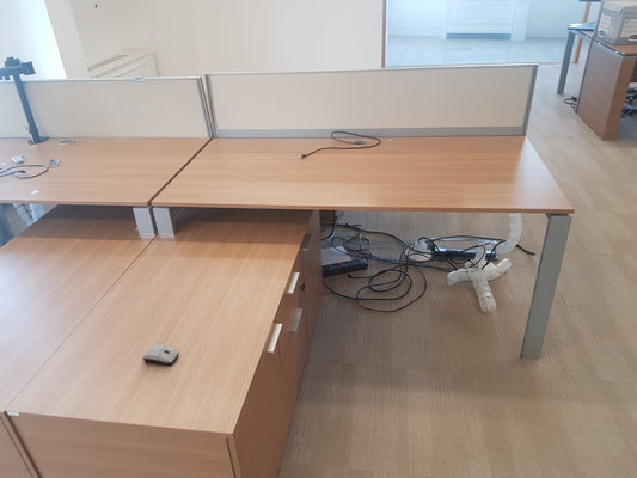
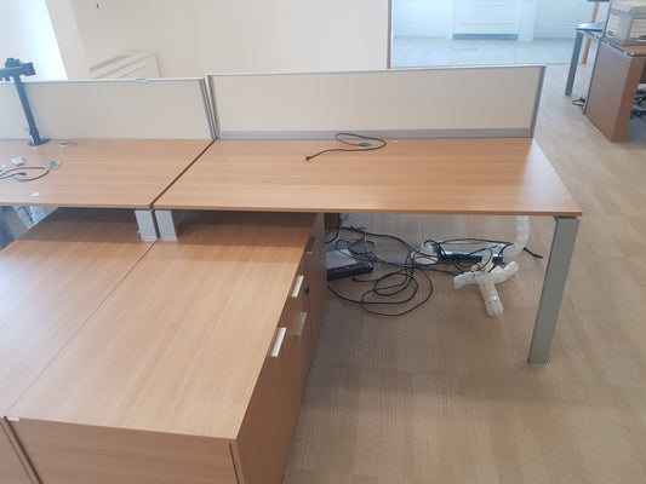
- computer mouse (160, 353)
